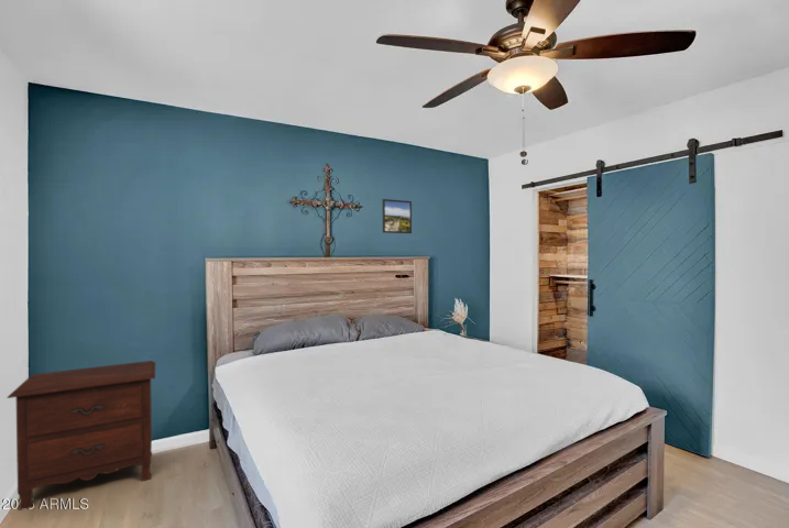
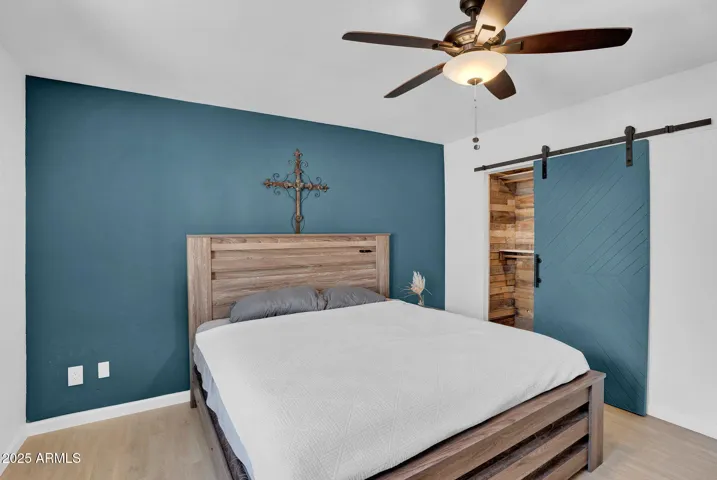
- nightstand (92, 427)
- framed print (397, 217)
